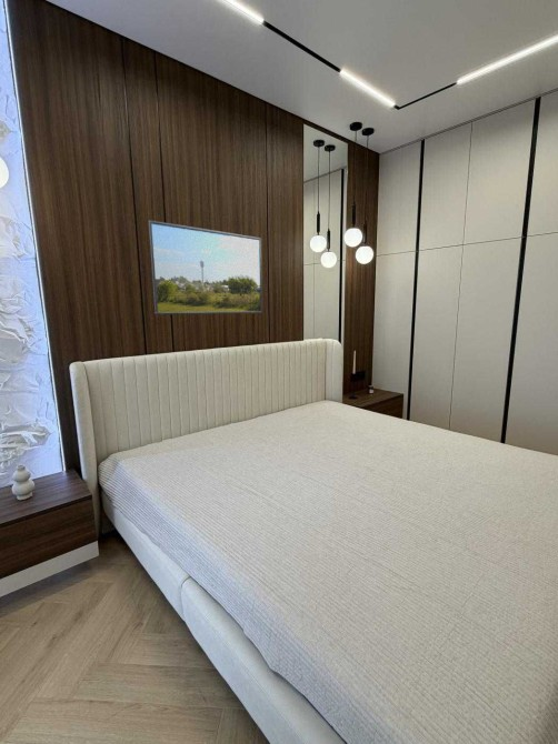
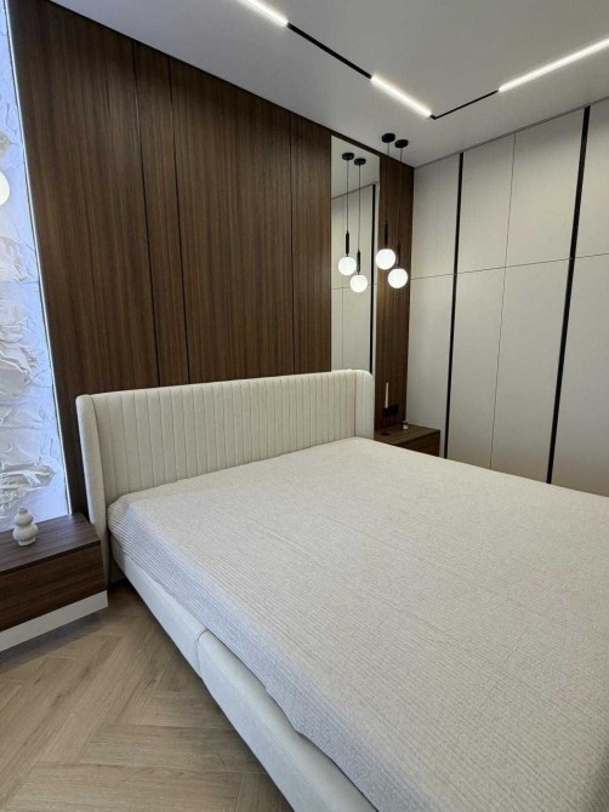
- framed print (212, 272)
